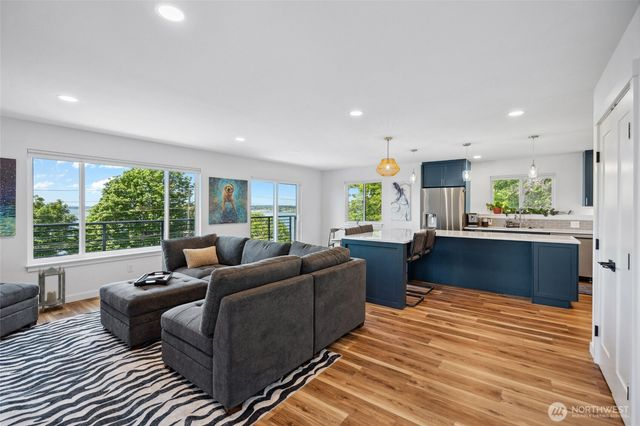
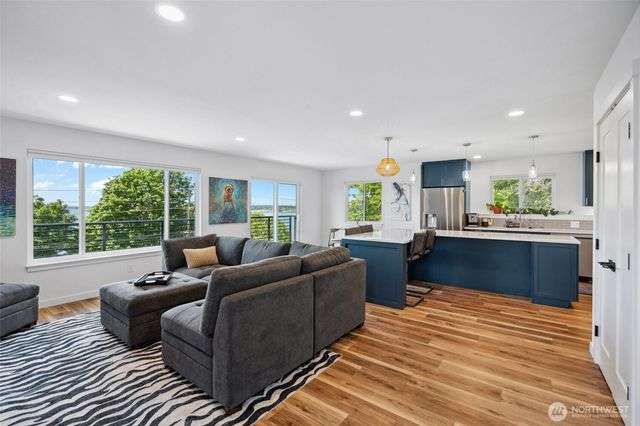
- lantern (51, 291)
